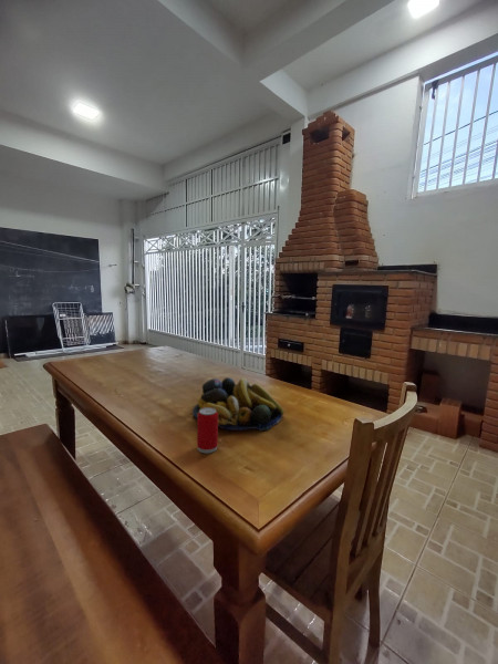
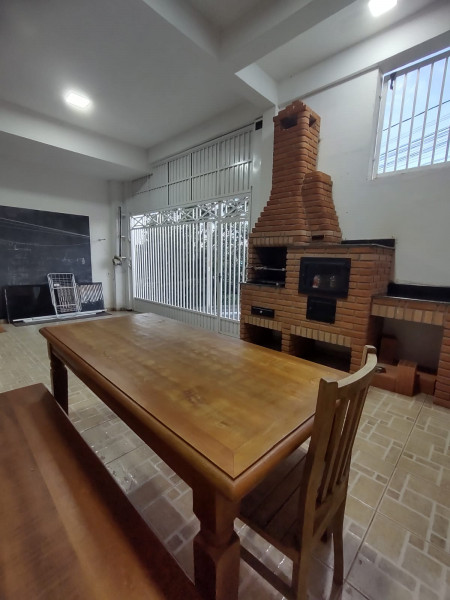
- beverage can (207, 429)
- fruit bowl (237, 396)
